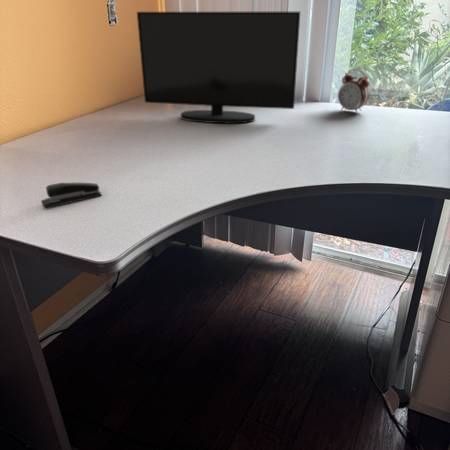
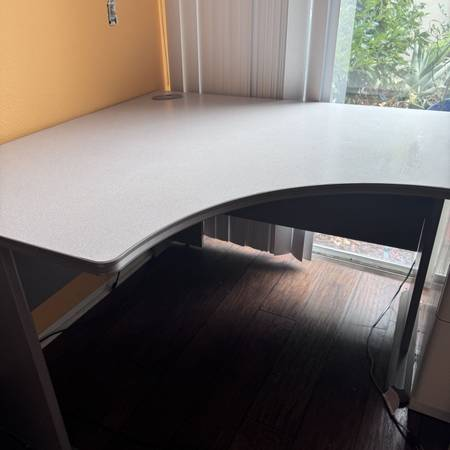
- monitor (216, 67)
- stapler (70, 191)
- alarm clock (354, 90)
